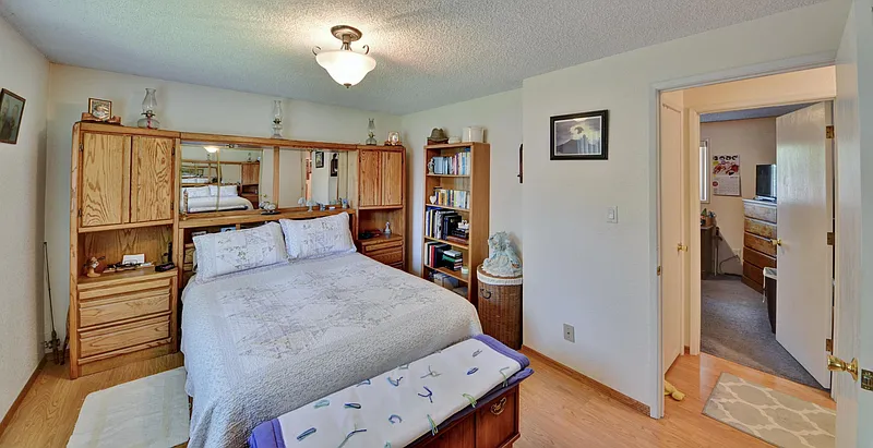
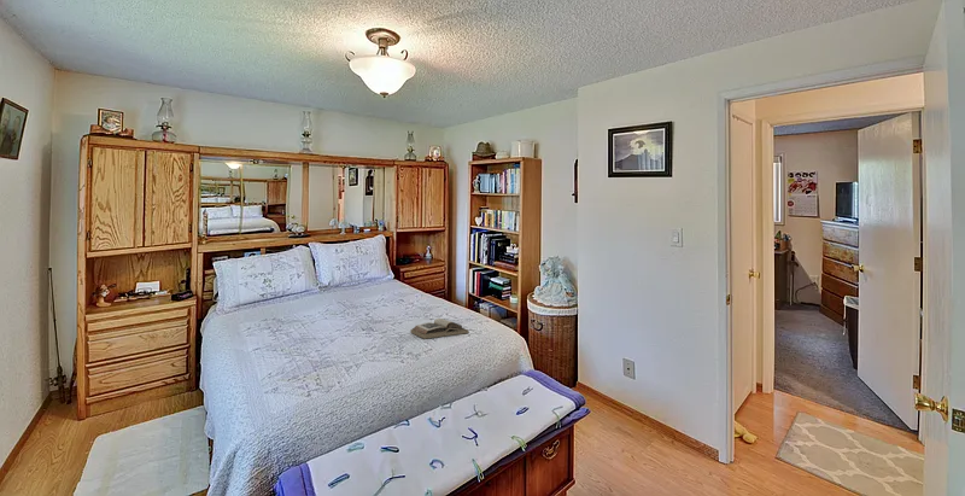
+ book (439, 326)
